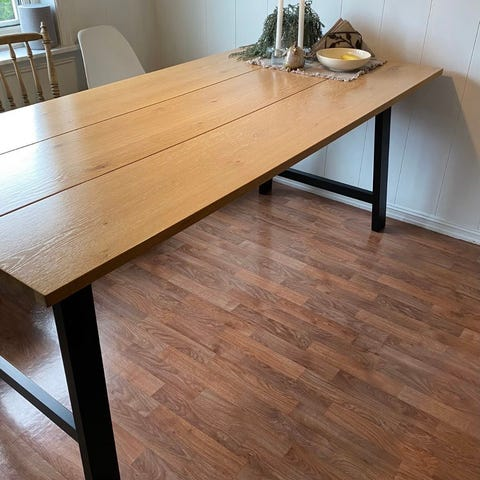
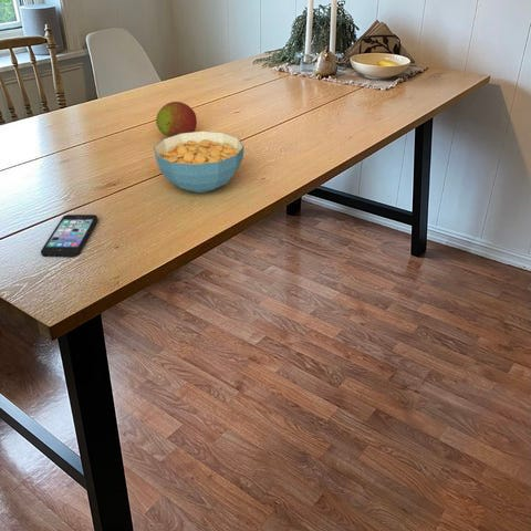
+ smartphone (70, 235)
+ cereal bowl (200, 167)
+ fruit (176, 121)
